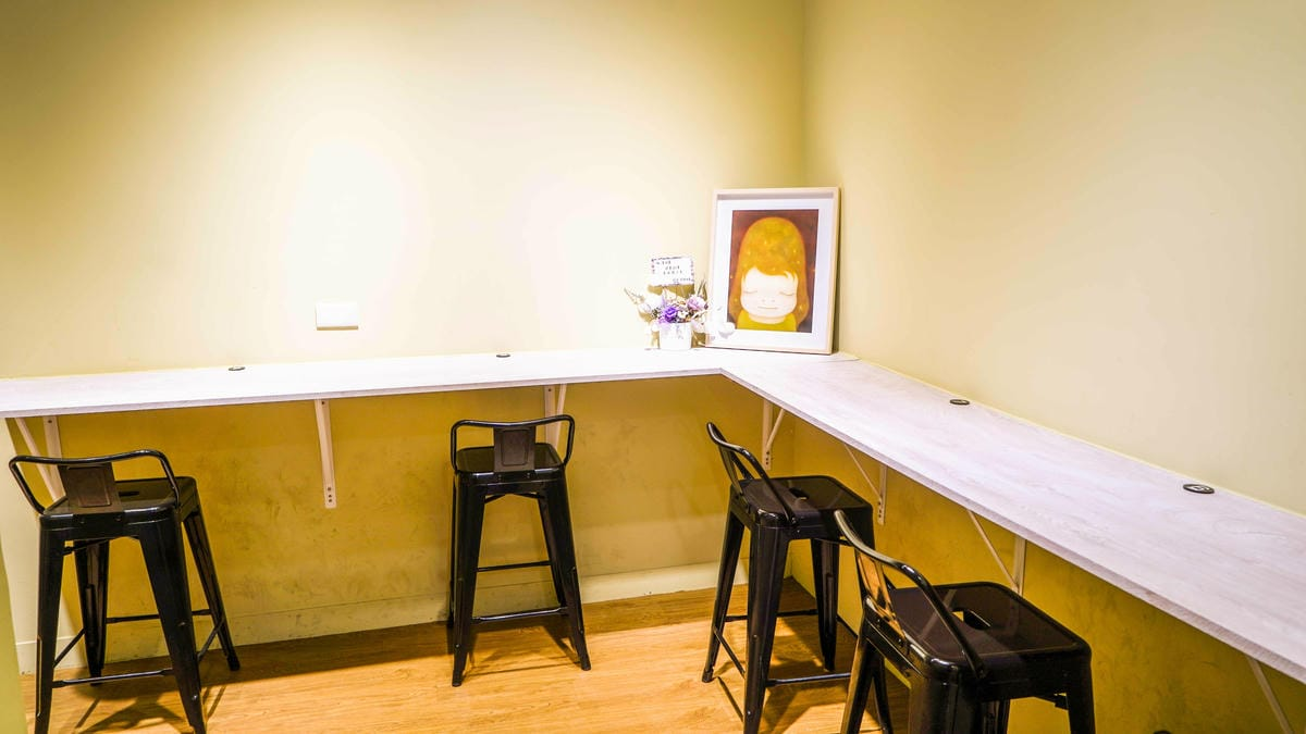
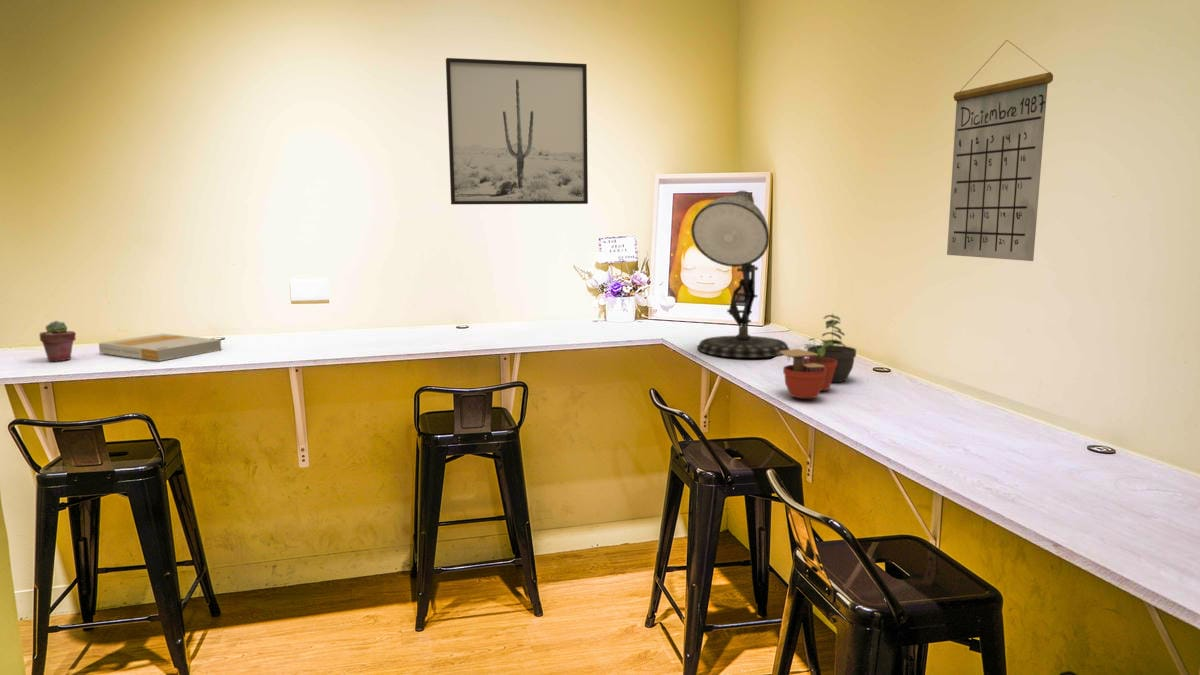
+ calendar (995, 150)
+ potted succulent (58, 340)
+ book (160, 346)
+ desk lamp (738, 271)
+ wall art (518, 134)
+ potted plant (818, 352)
